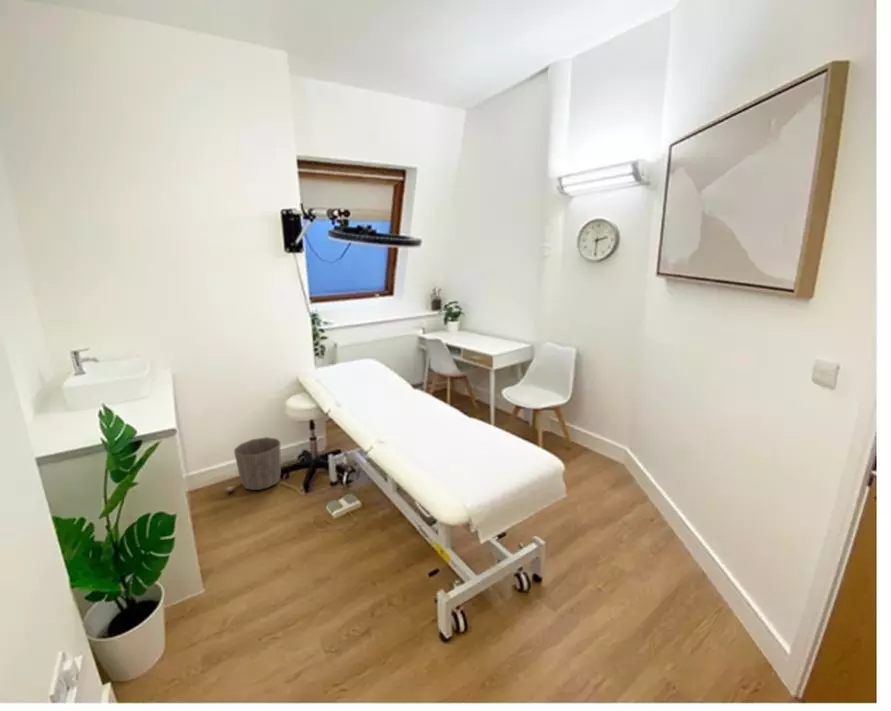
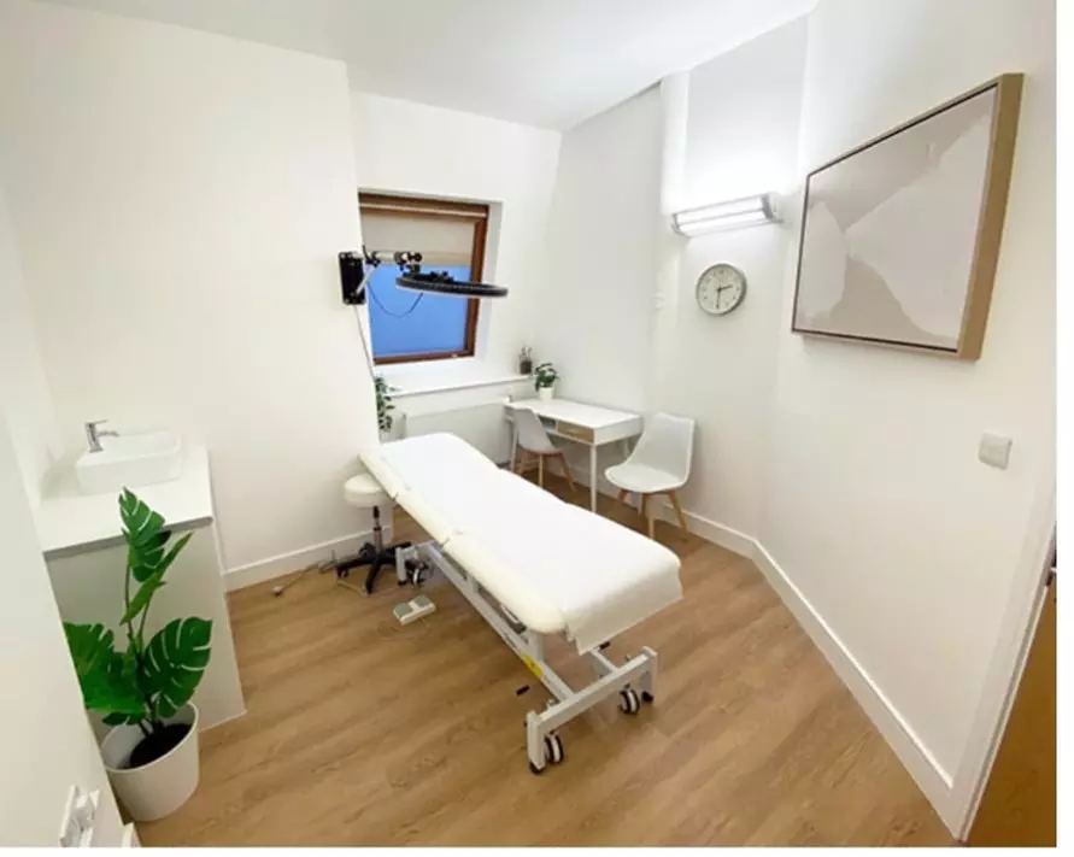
- waste basket (259, 464)
